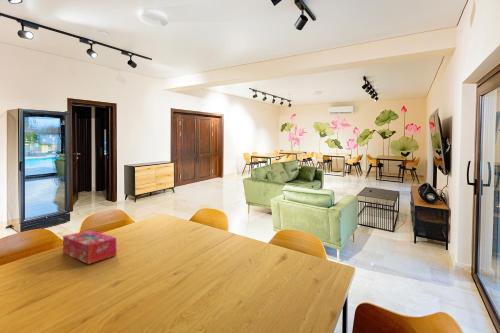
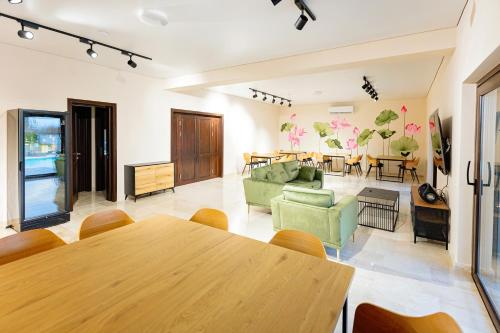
- tissue box (89, 245)
